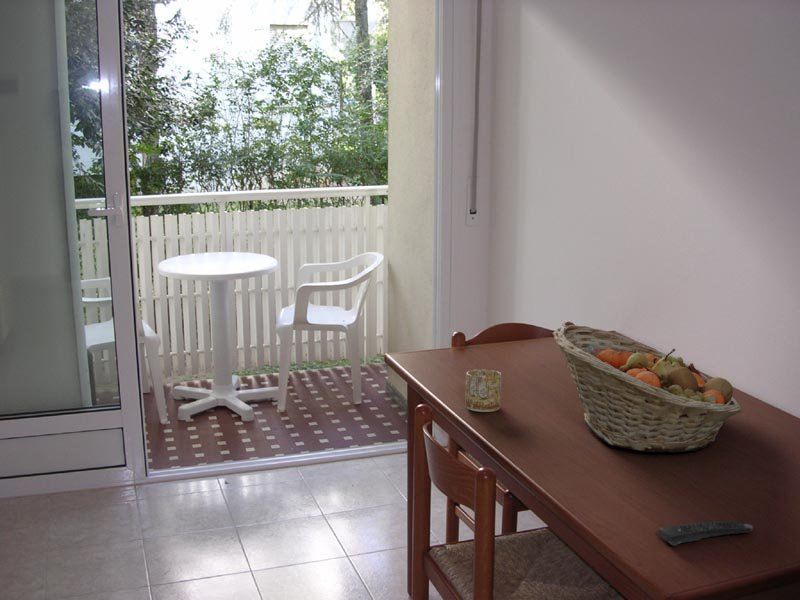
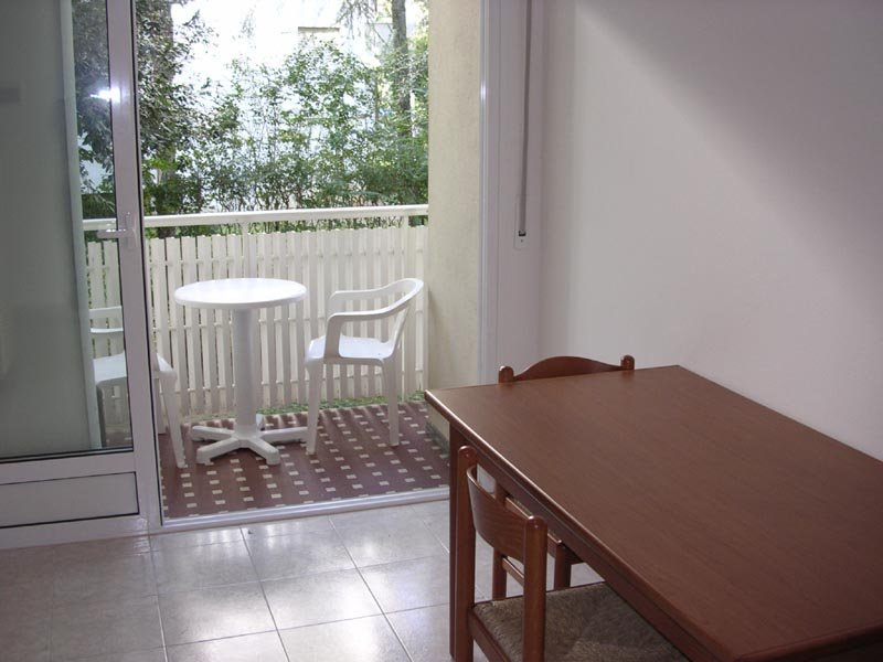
- remote control (707, 530)
- mug (482, 388)
- fruit basket (642, 382)
